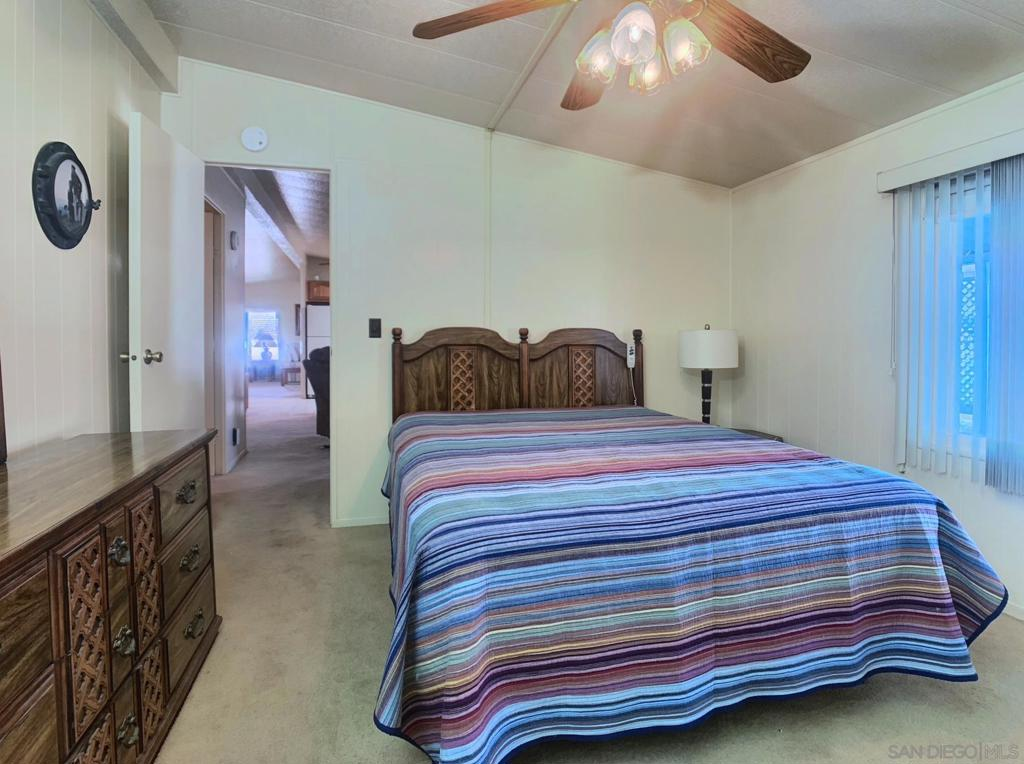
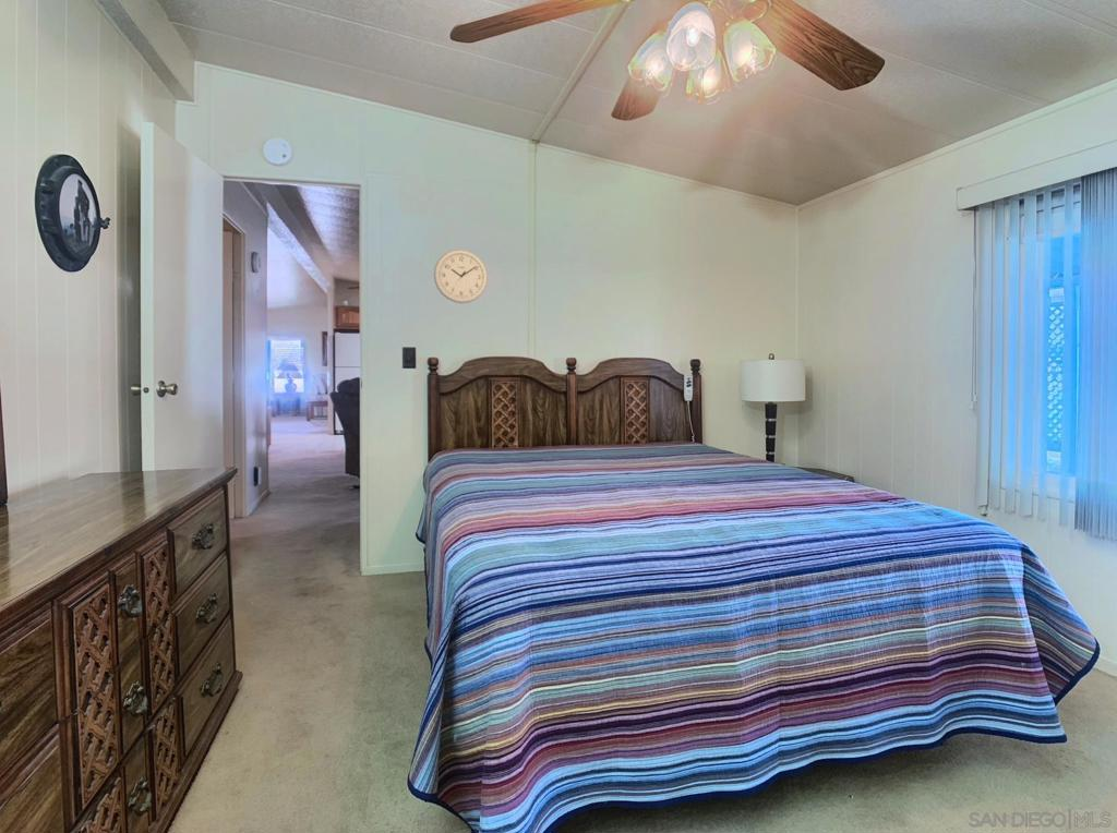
+ wall clock (460, 276)
